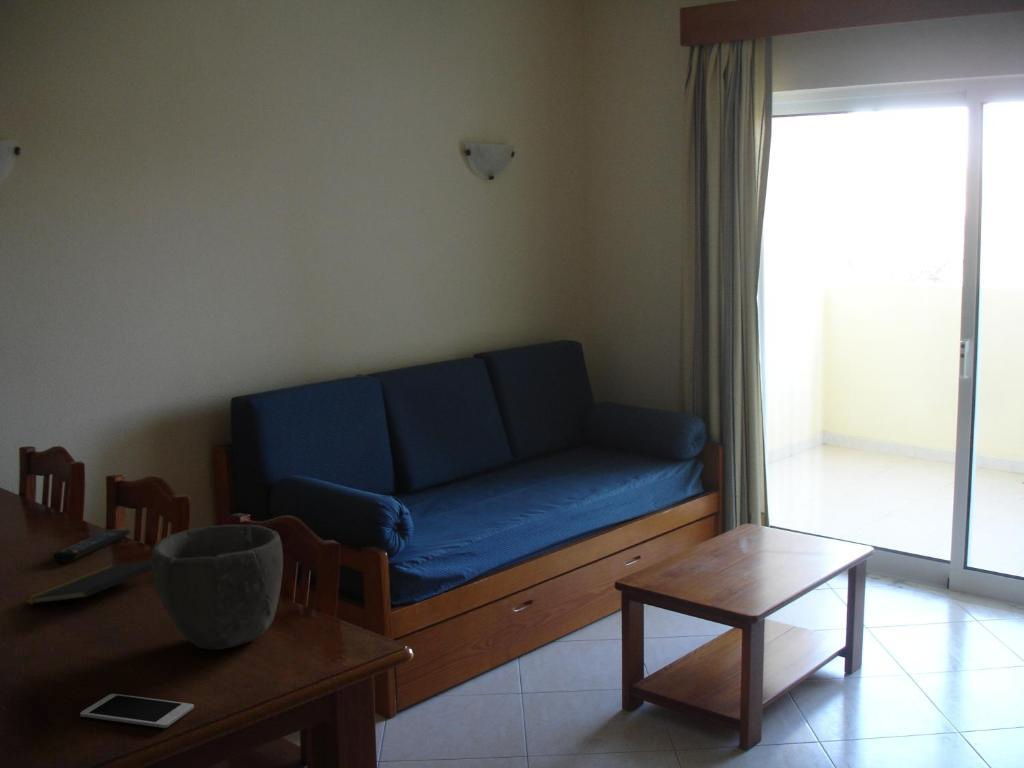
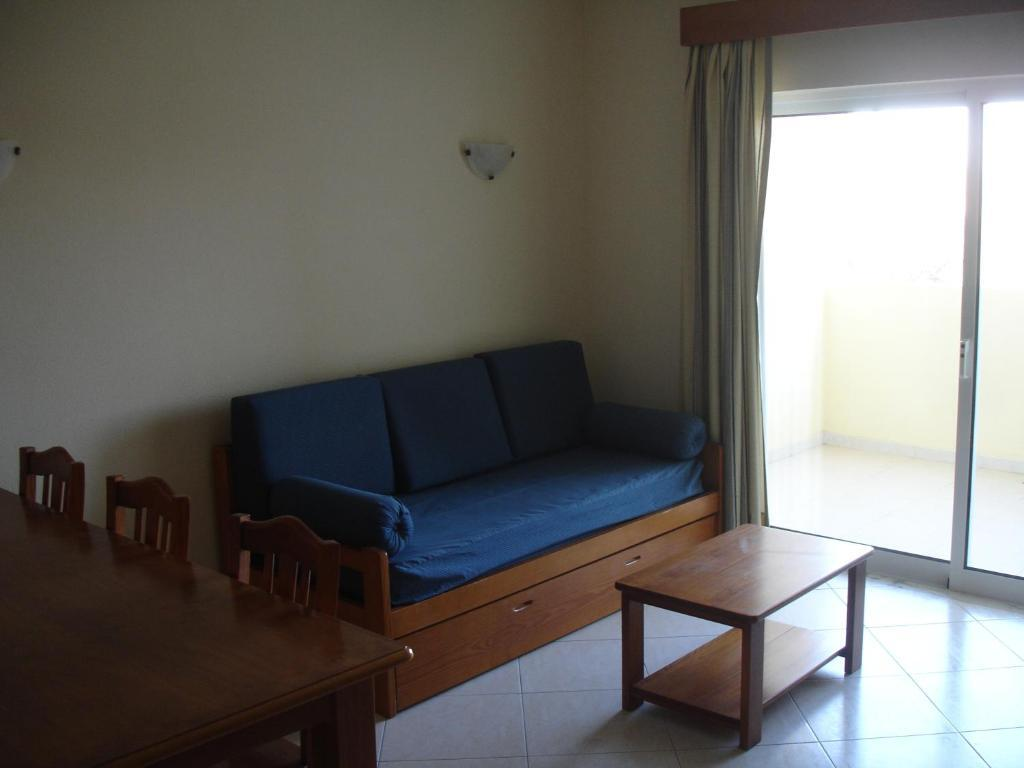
- notepad (96, 581)
- remote control (93, 544)
- cell phone (137, 710)
- bowl (219, 591)
